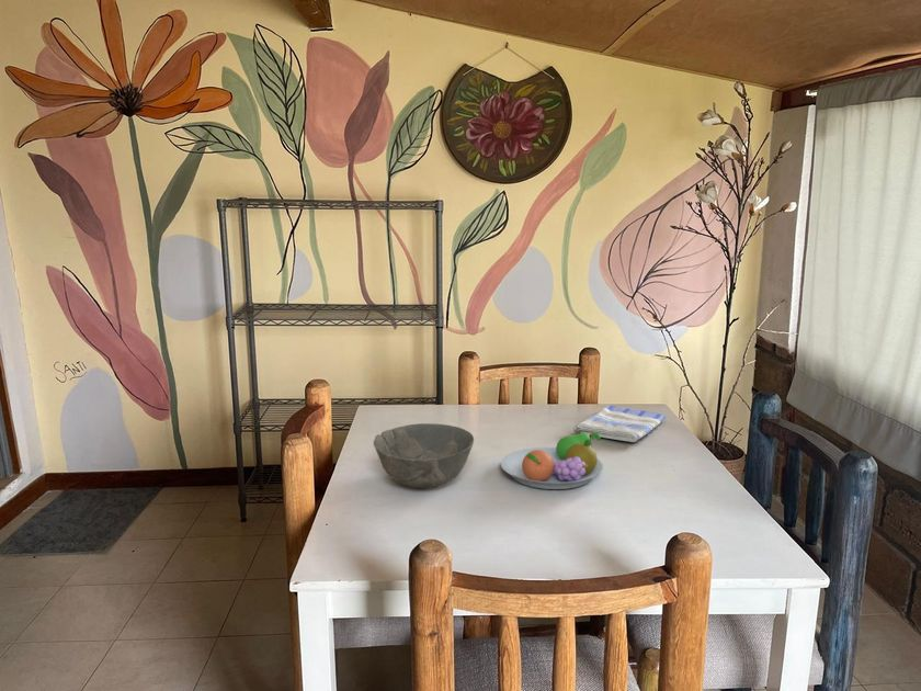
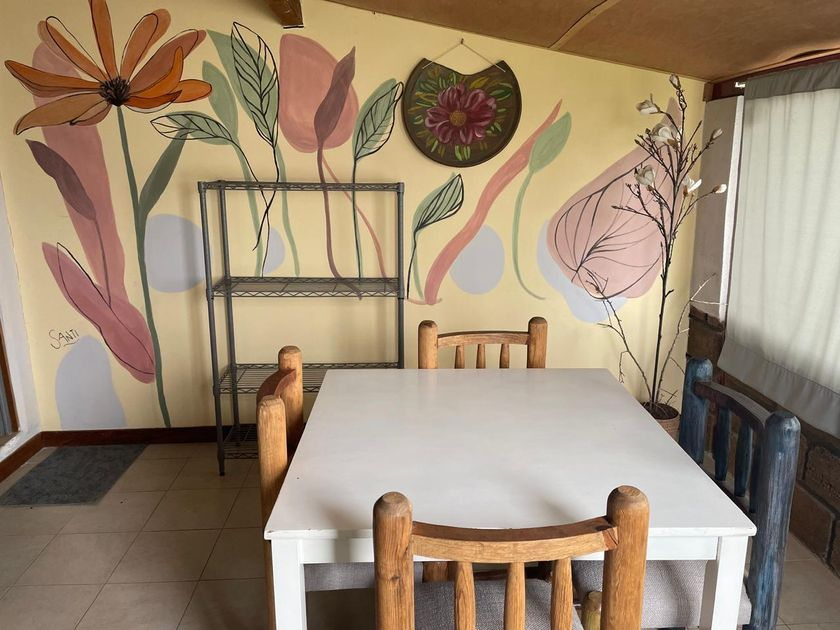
- fruit bowl (555, 454)
- dish towel (621, 421)
- bowl (424, 460)
